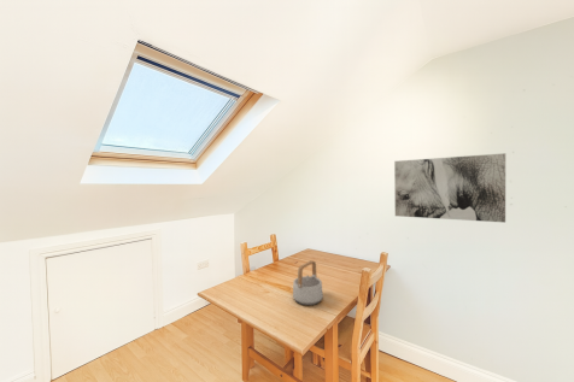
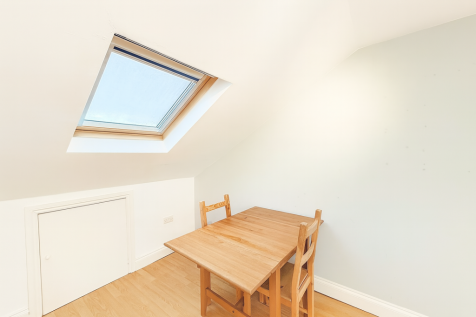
- wall art (444, 188)
- teapot (309, 280)
